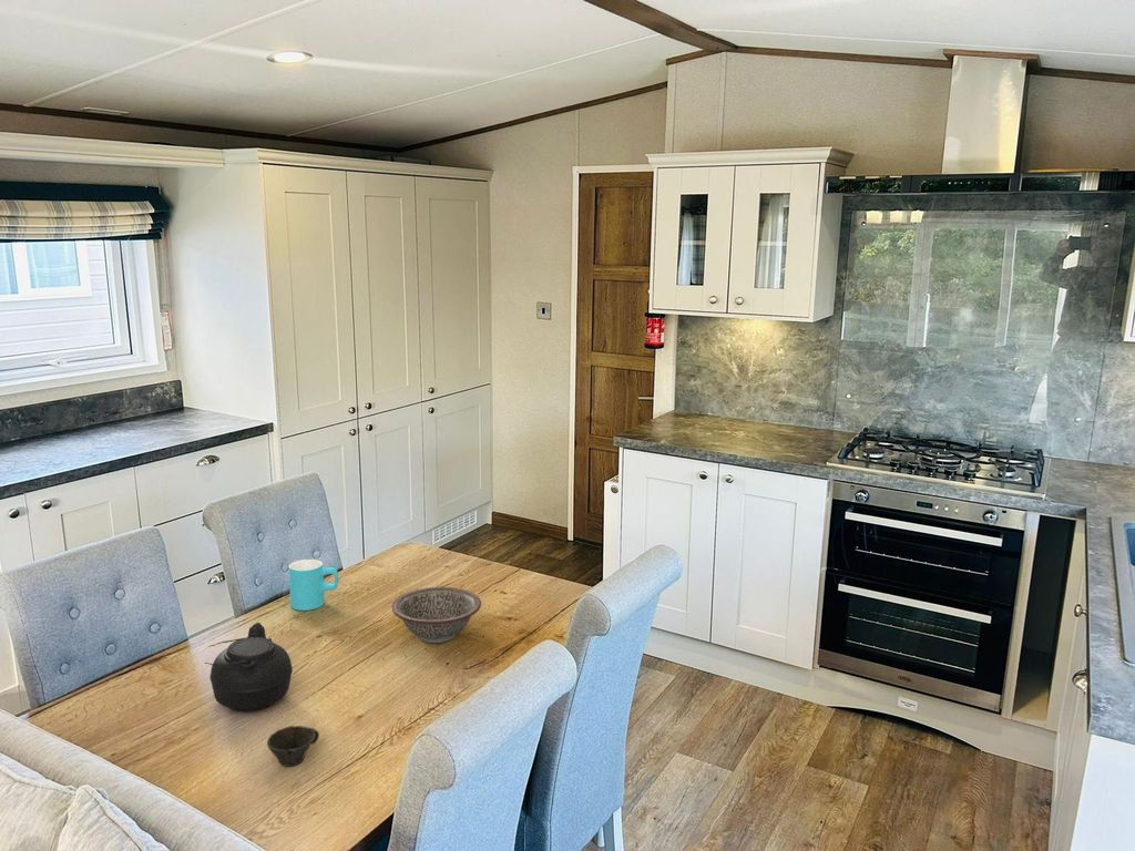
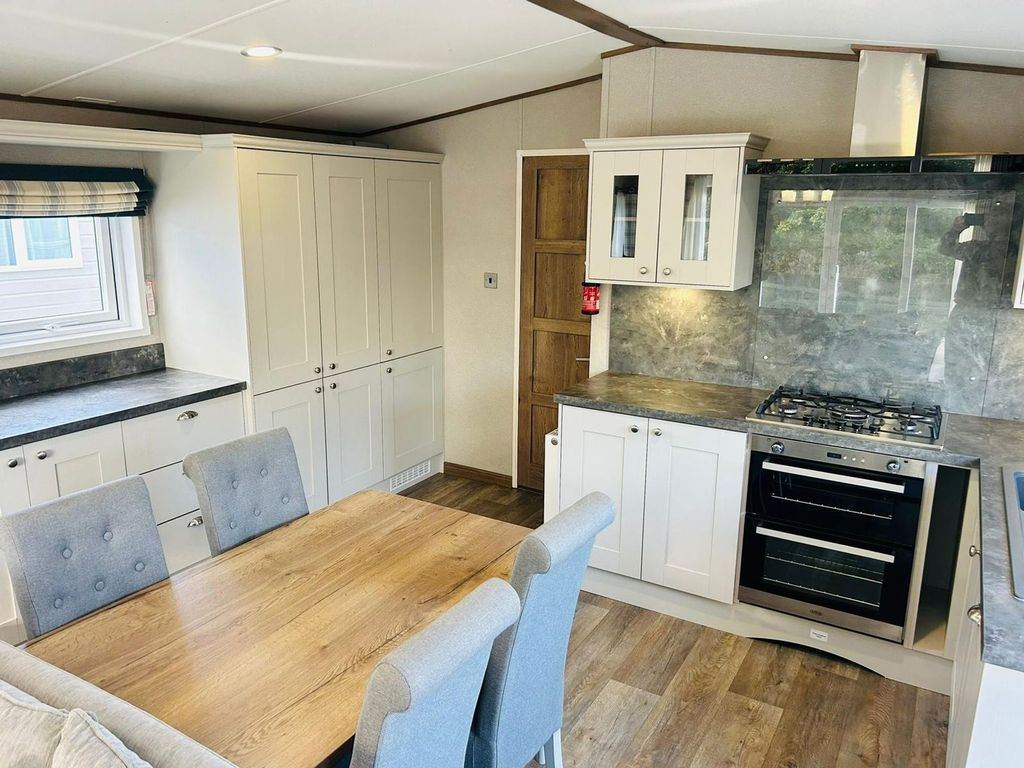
- cup (311, 585)
- decorative bowl (437, 618)
- teapot (253, 668)
- cup (294, 747)
